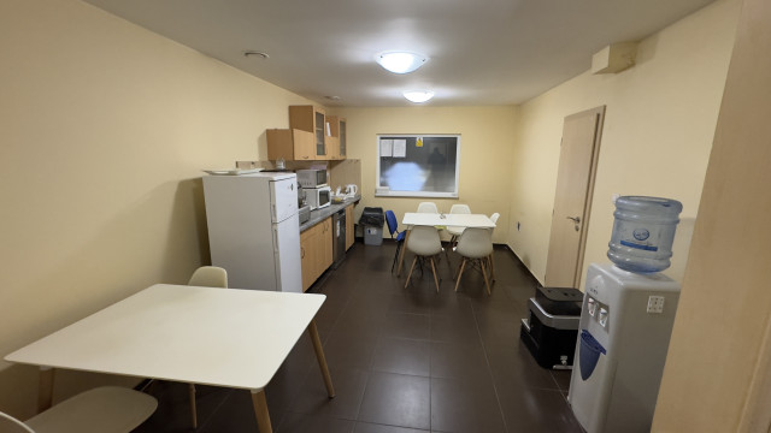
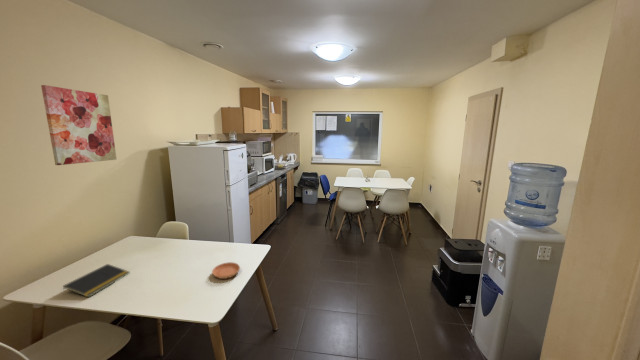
+ wall art (83, 127)
+ saucer (226, 271)
+ notepad (98, 279)
